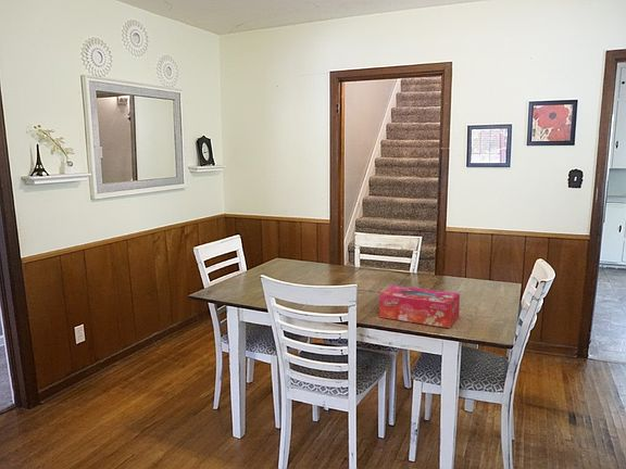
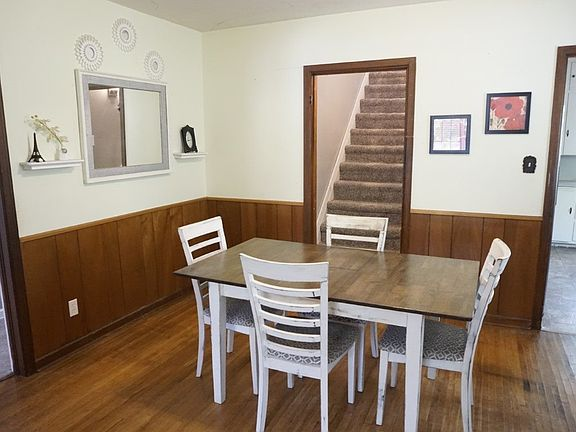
- tissue box (418, 305)
